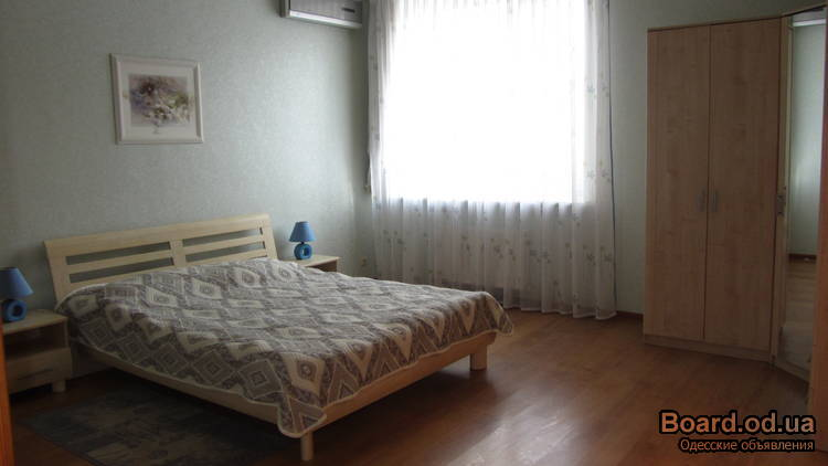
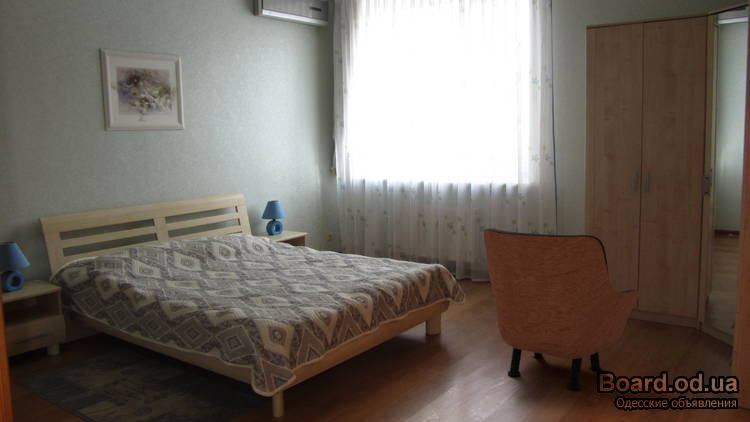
+ chair (556, 300)
